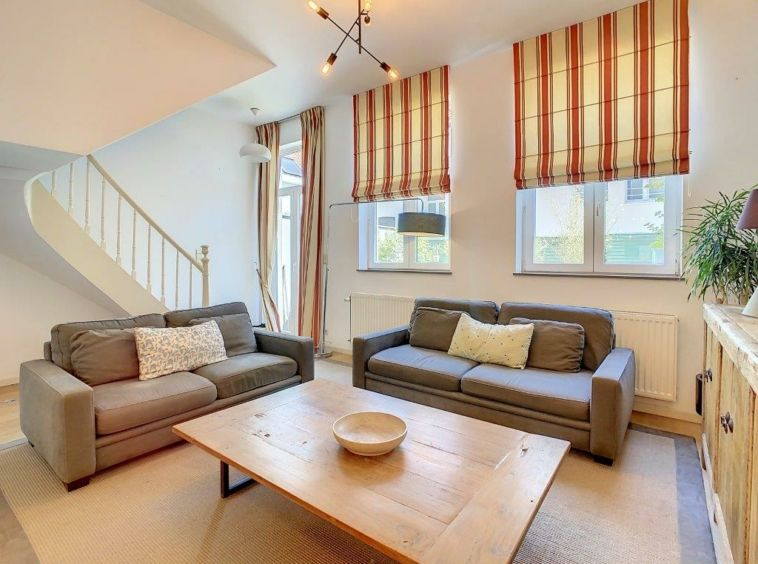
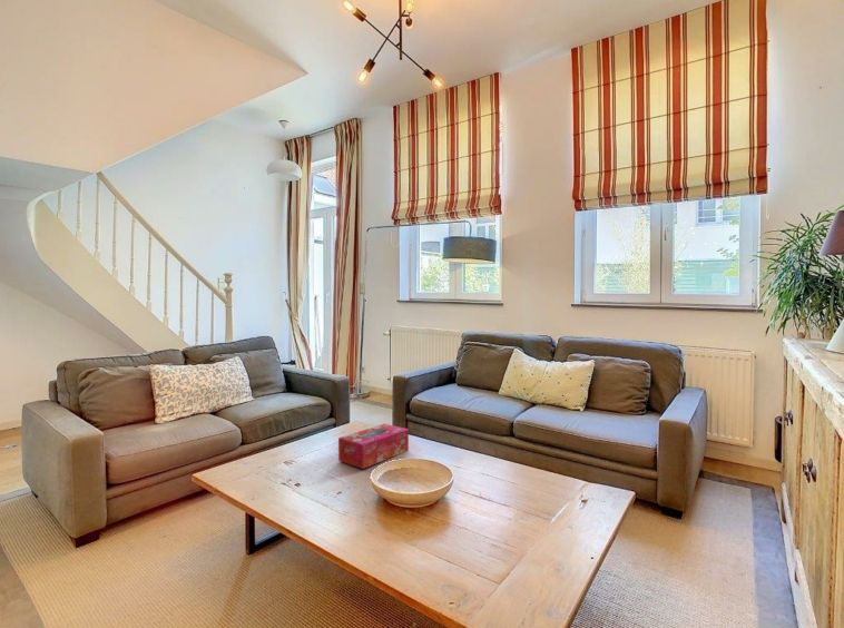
+ tissue box (374, 444)
